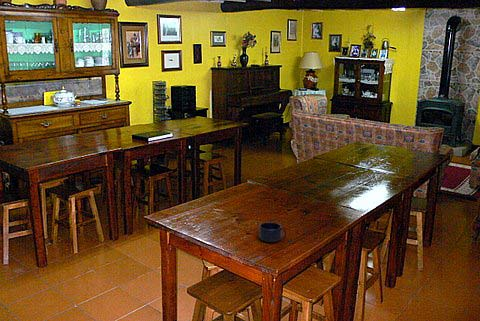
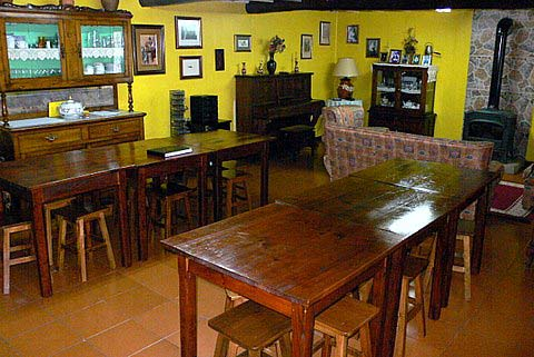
- mug (272, 233)
